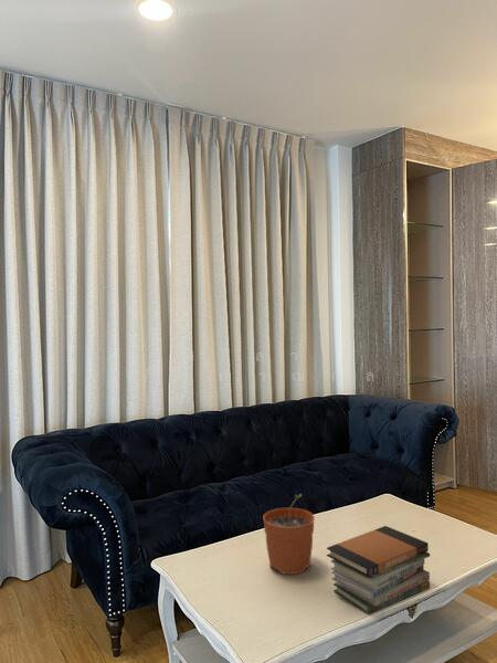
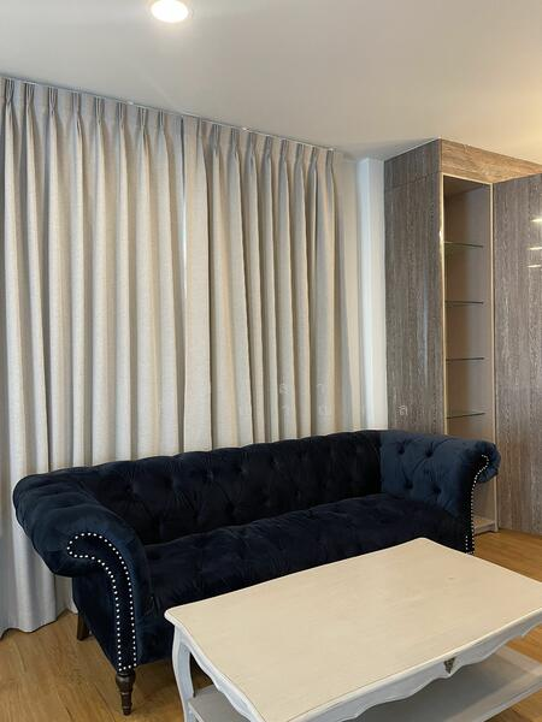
- book stack (379, 567)
- plant pot (288, 528)
